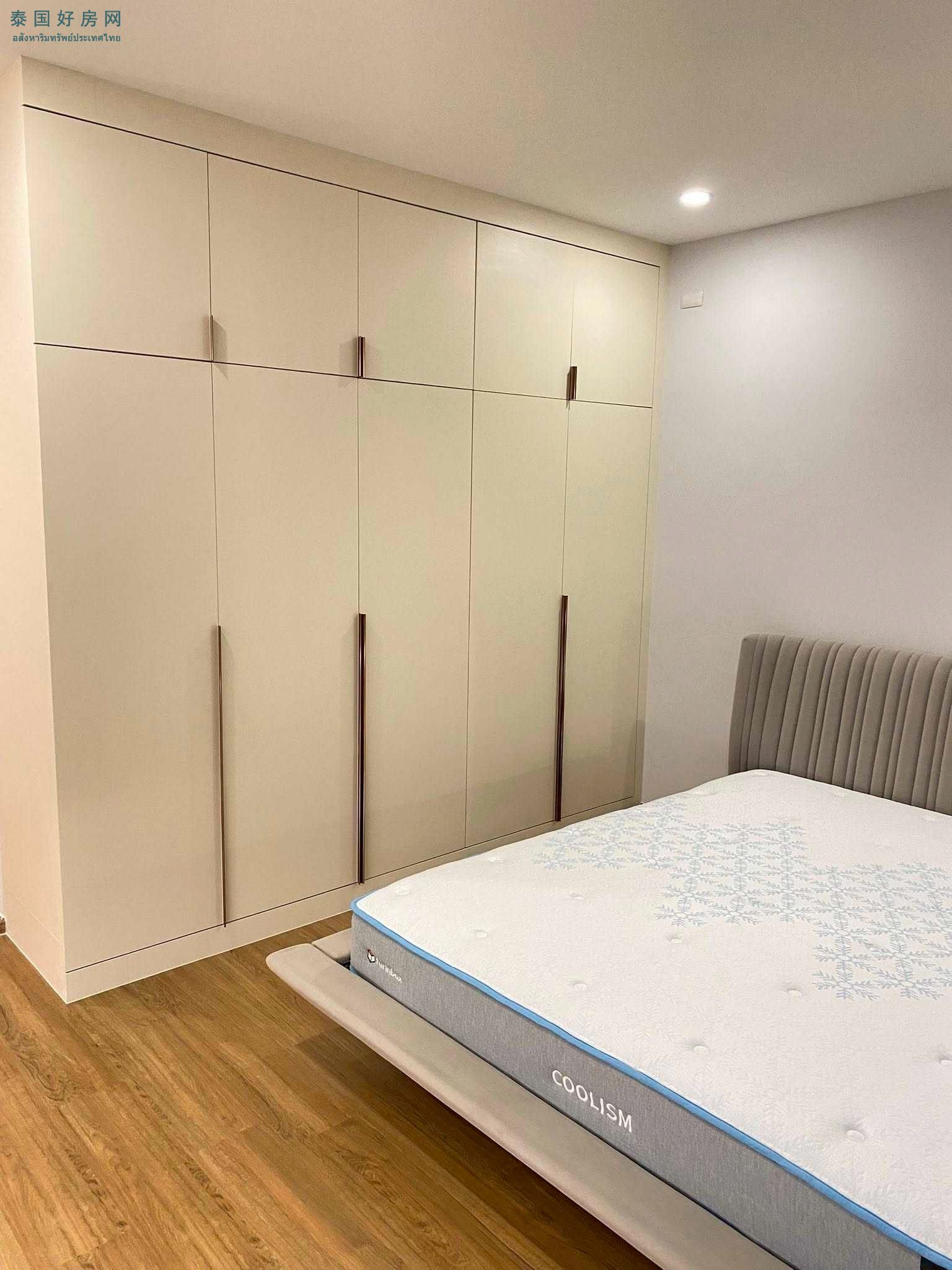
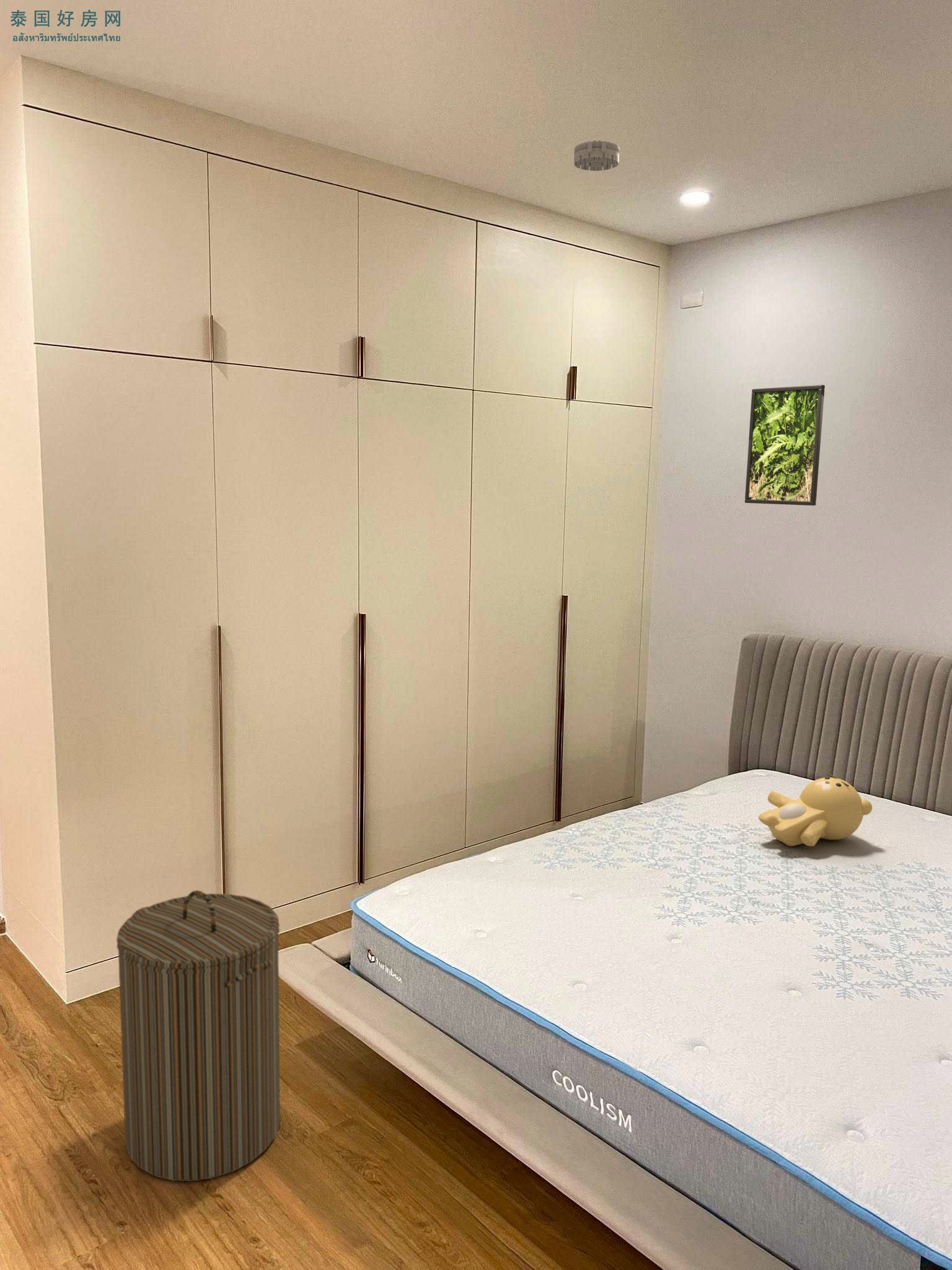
+ laundry hamper (201, 1013)
+ teddy bear (811, 809)
+ smoke detector (596, 155)
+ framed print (783, 446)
